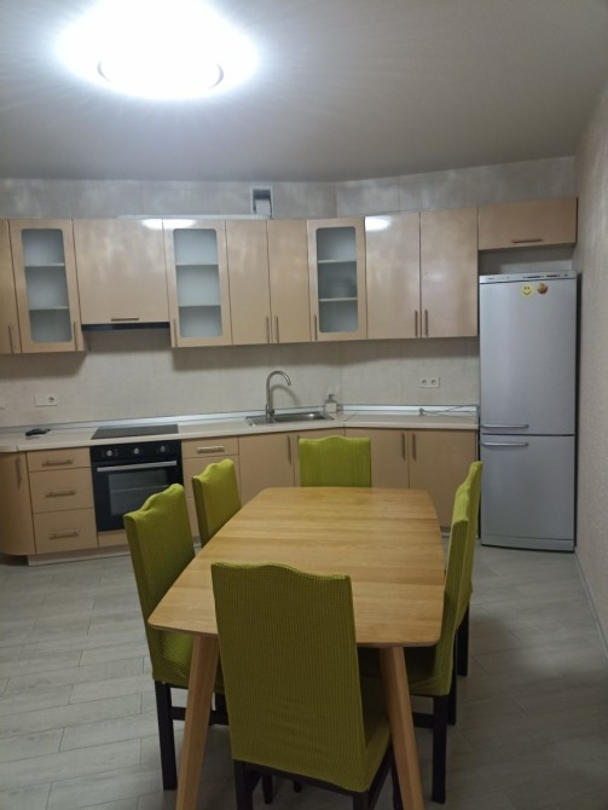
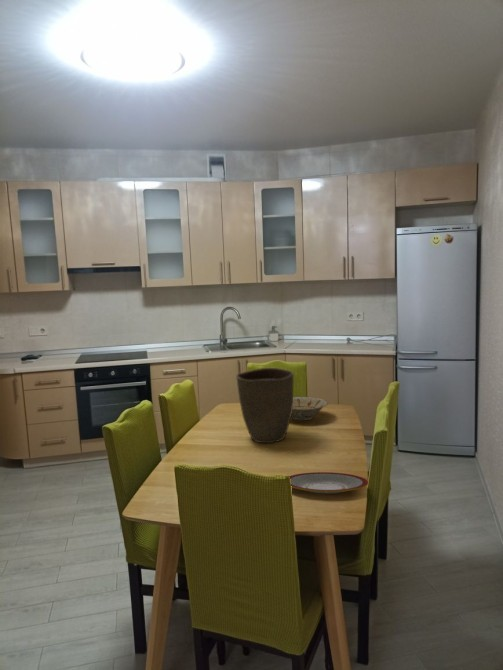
+ vase (266, 405)
+ bowl (302, 409)
+ plate (325, 484)
